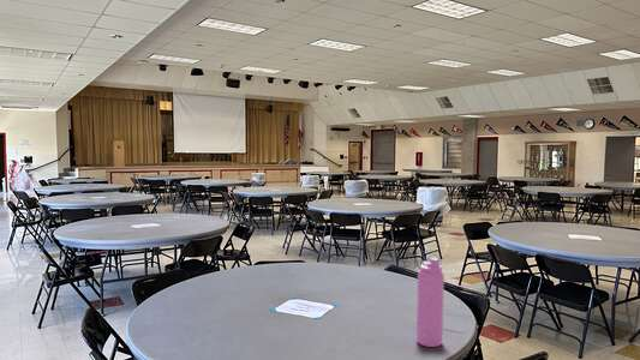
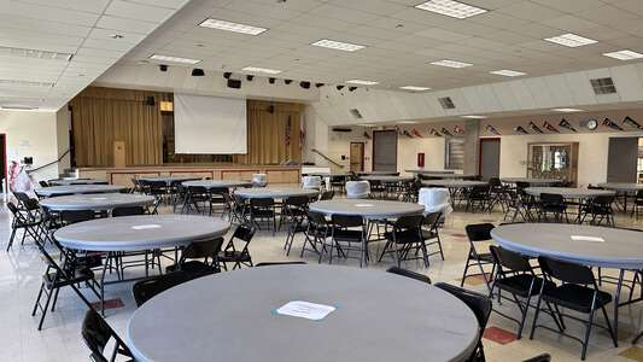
- water bottle (430, 300)
